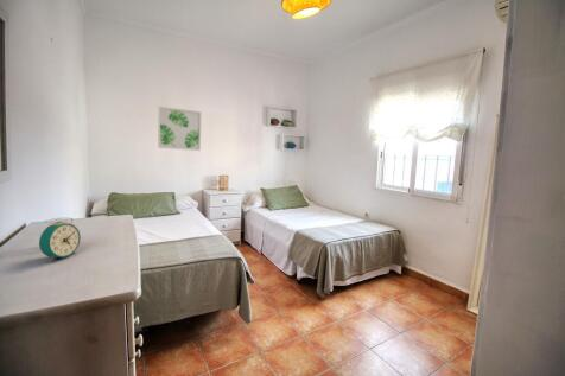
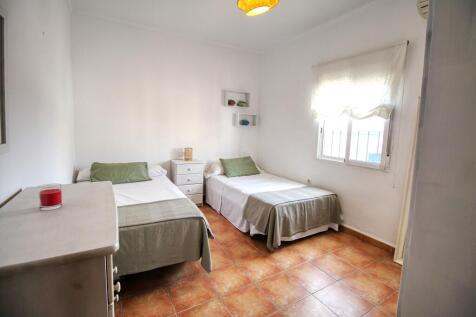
- alarm clock (58, 238)
- wall art (179, 129)
